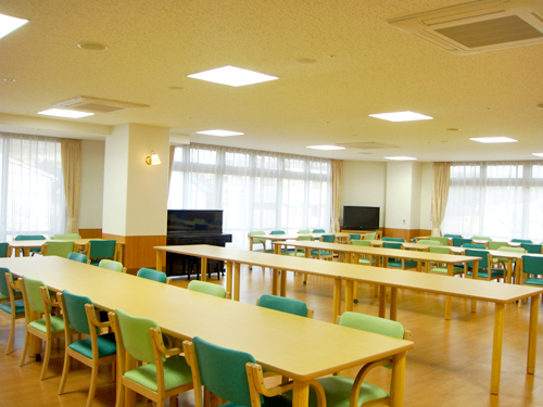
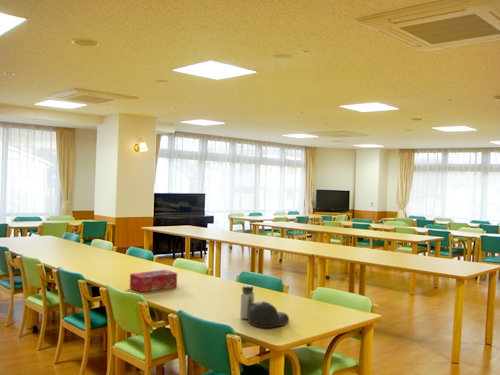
+ tissue box (153, 280)
+ water bottle (265, 305)
